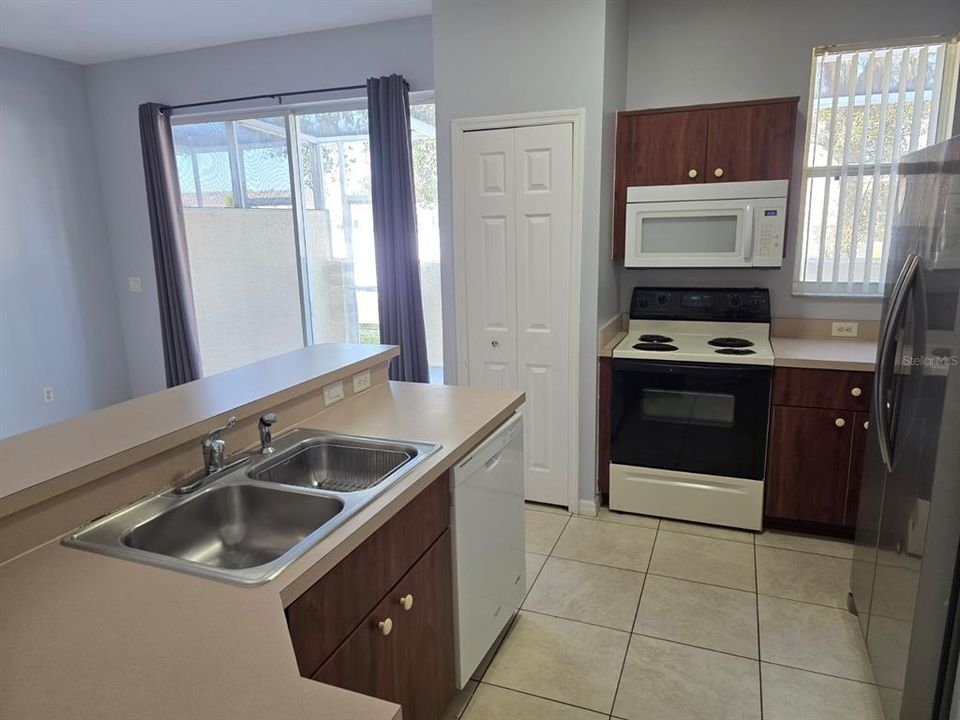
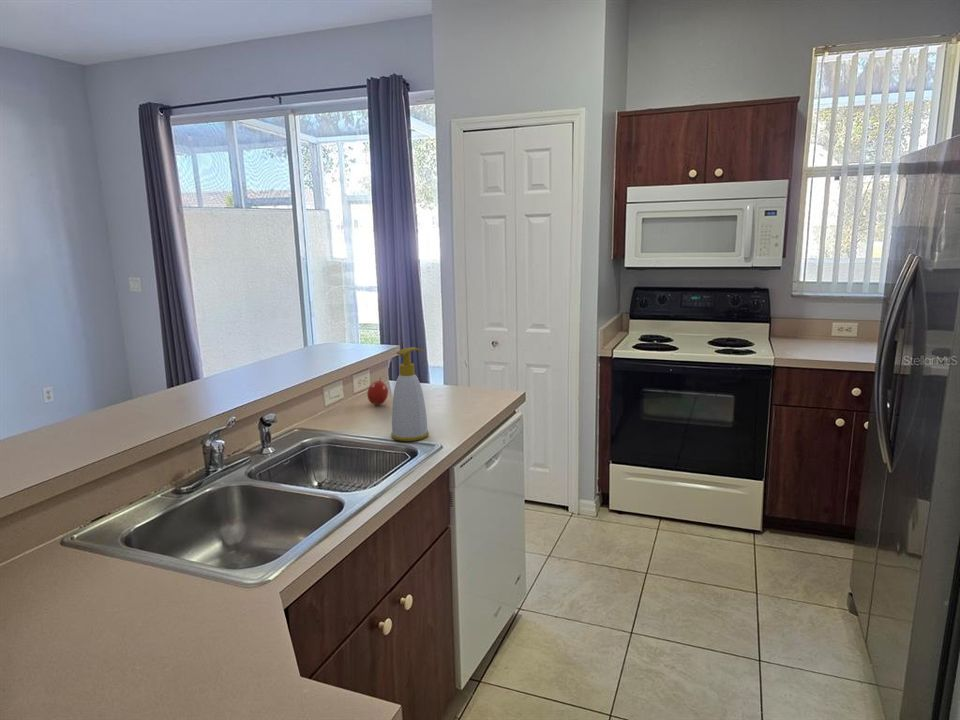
+ fruit (377, 391)
+ soap bottle (408, 393)
